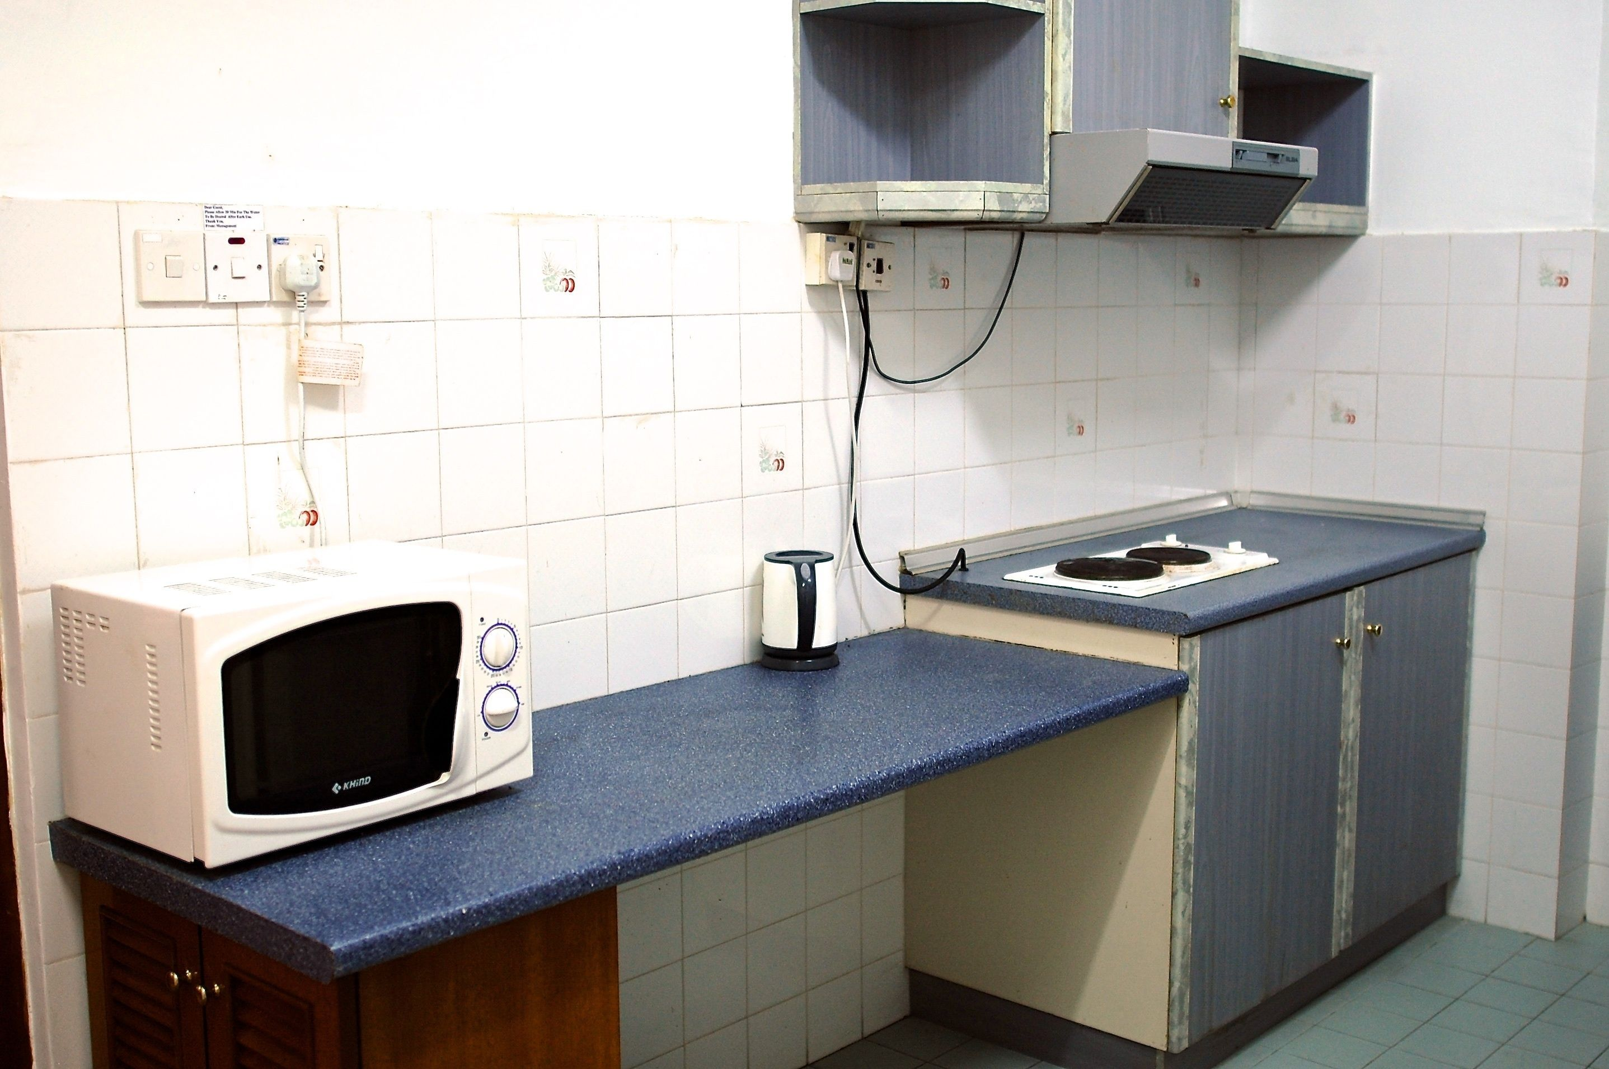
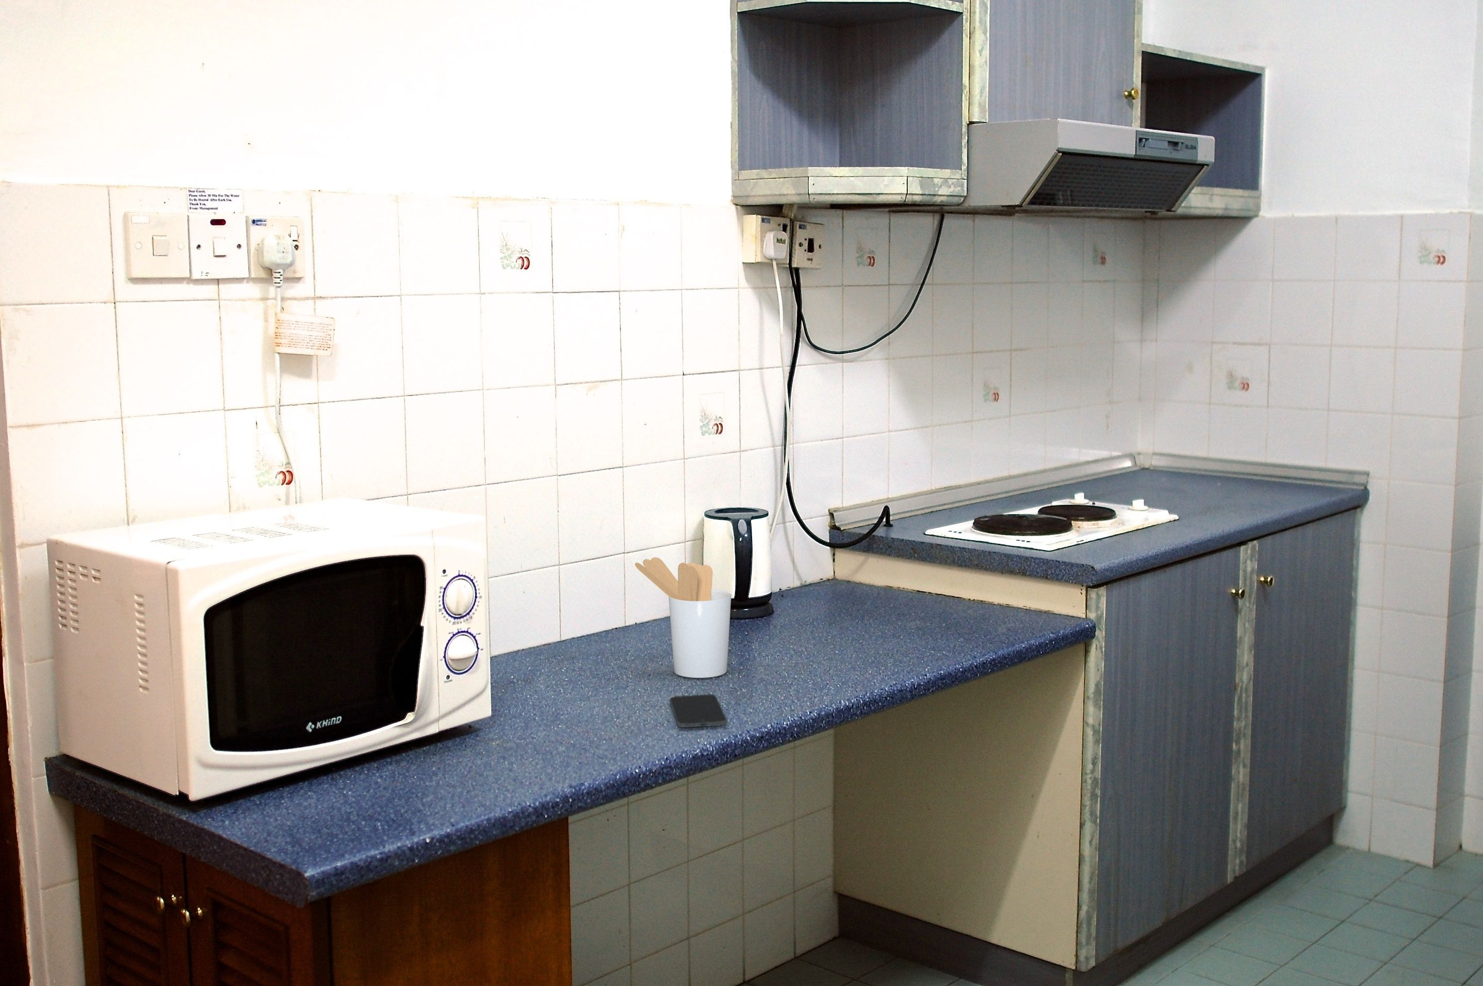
+ smartphone (697, 710)
+ utensil holder (684, 613)
